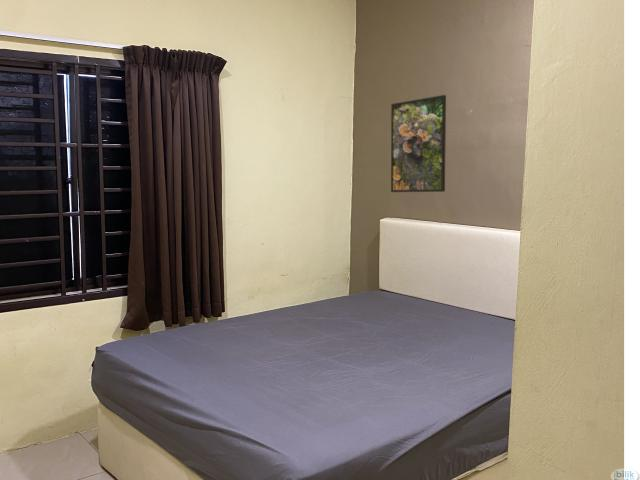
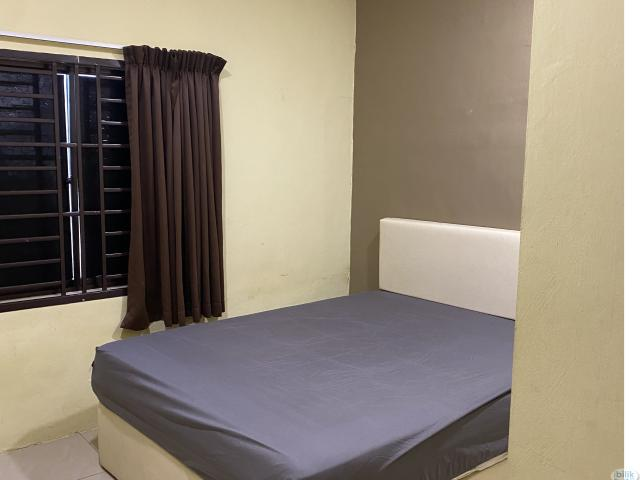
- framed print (417, 146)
